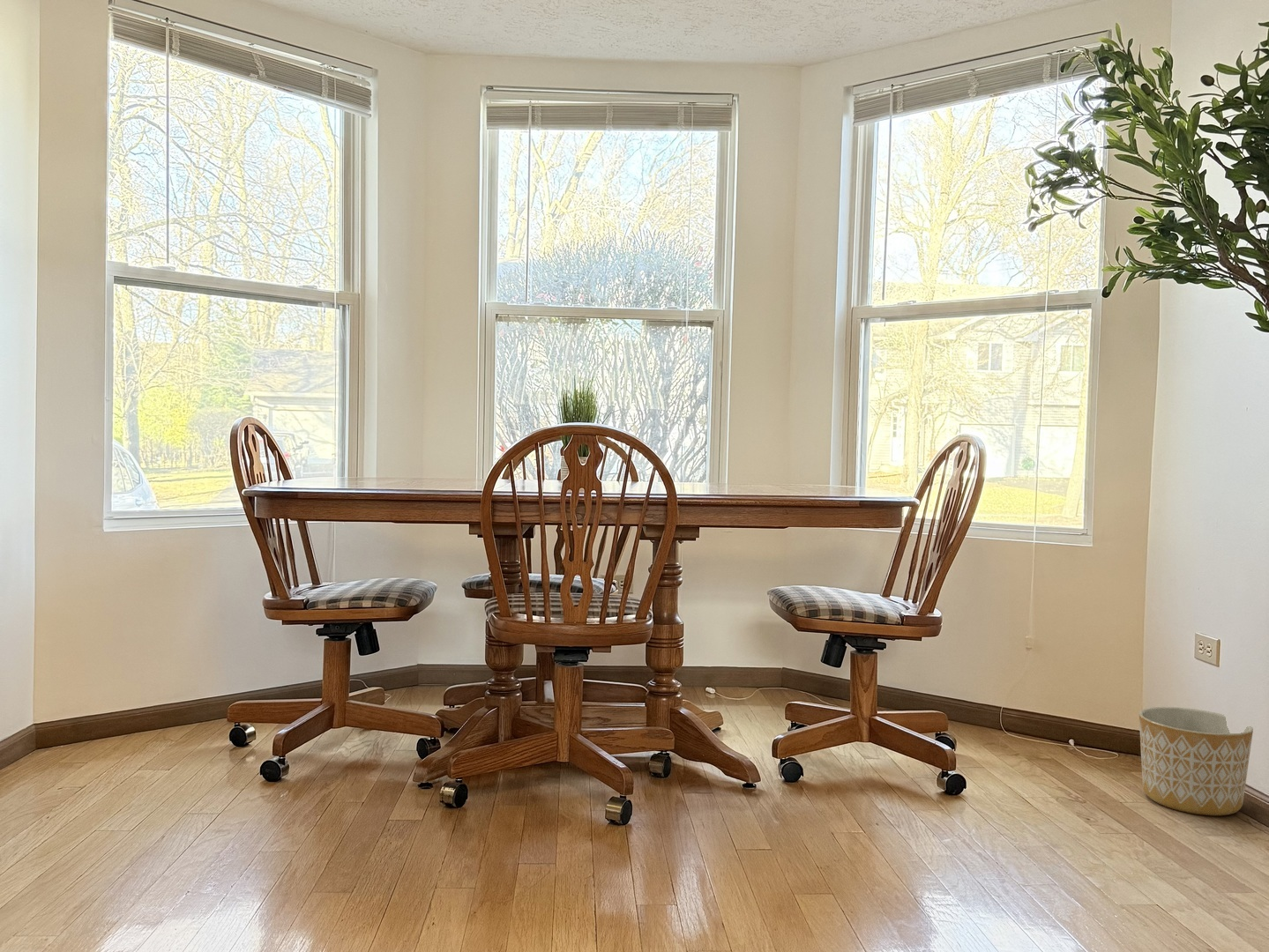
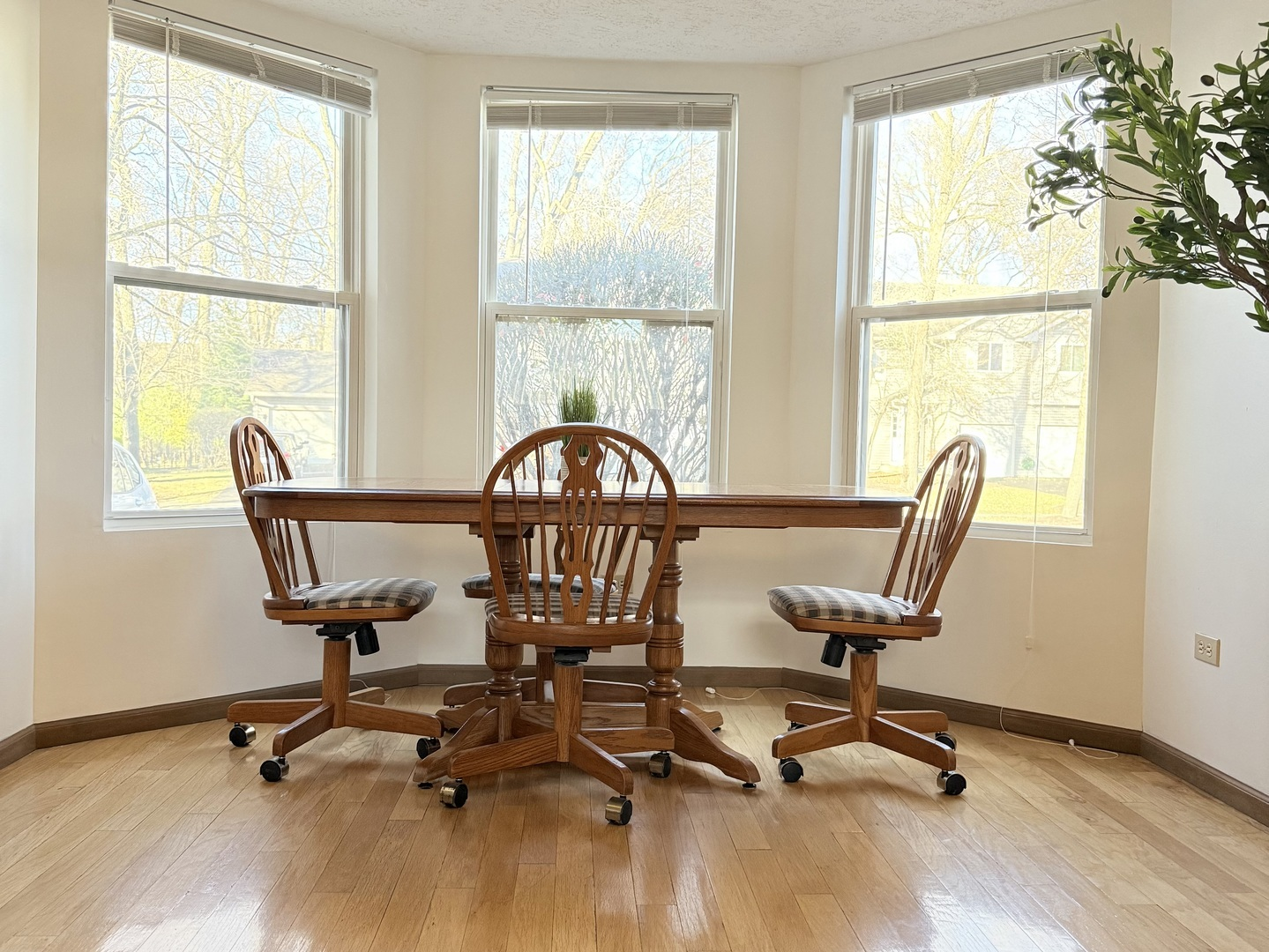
- planter (1192, 761)
